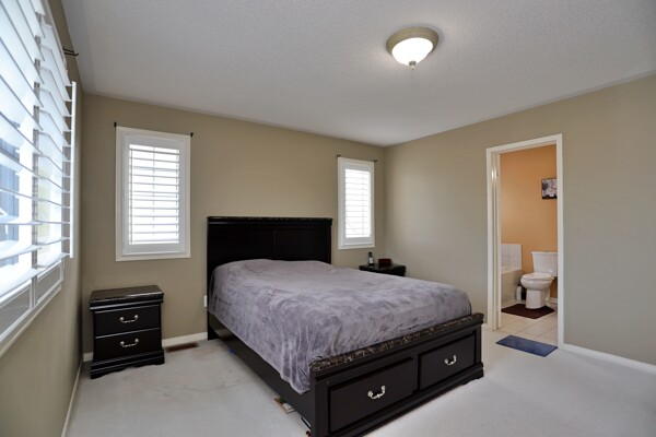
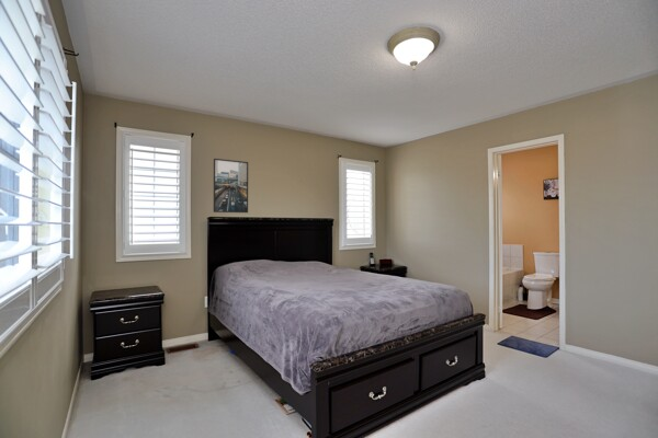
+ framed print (230, 186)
